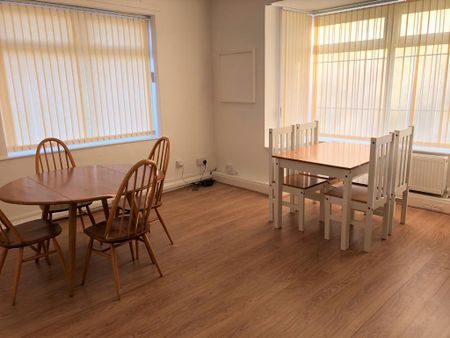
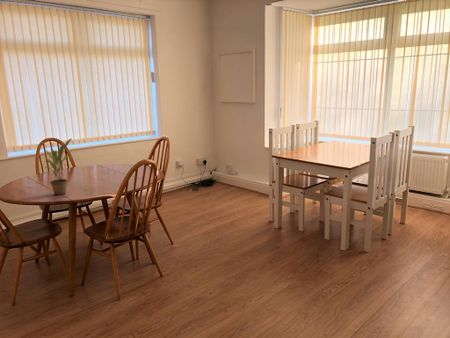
+ potted plant (59, 167)
